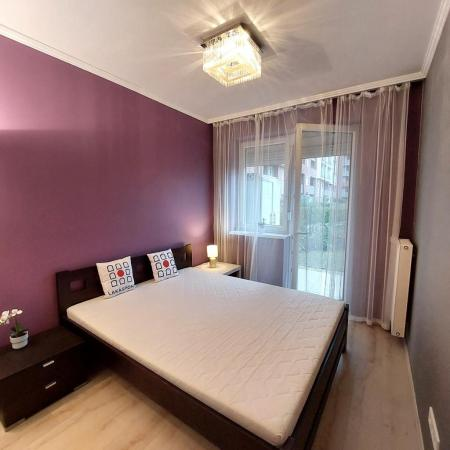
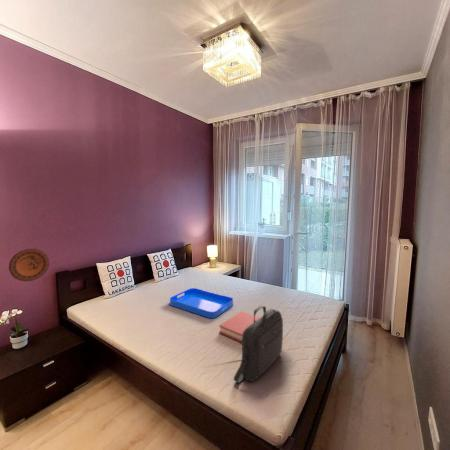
+ serving tray (201, 301)
+ hardback book (242, 325)
+ laptop bag (264, 338)
+ decorative plate (29, 264)
